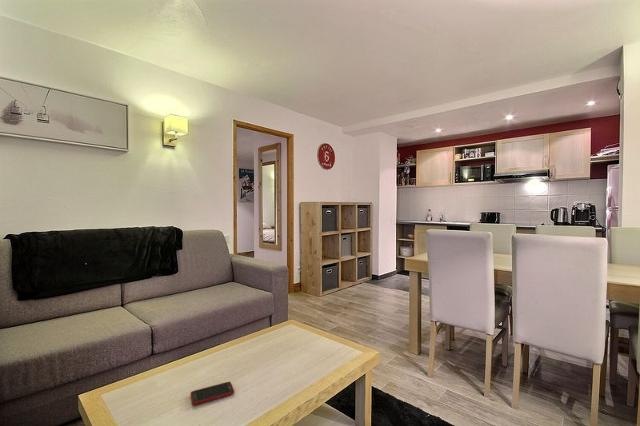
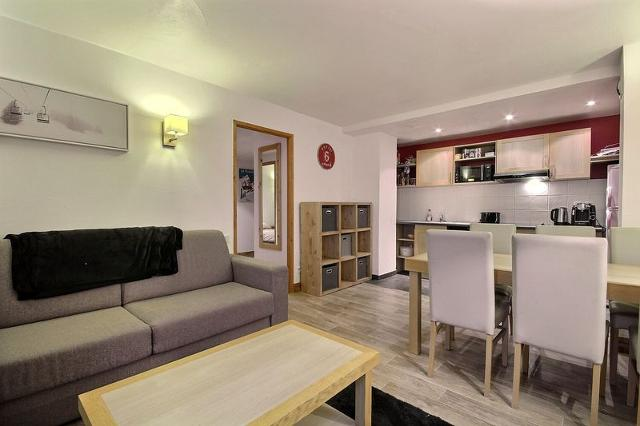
- cell phone (212, 392)
